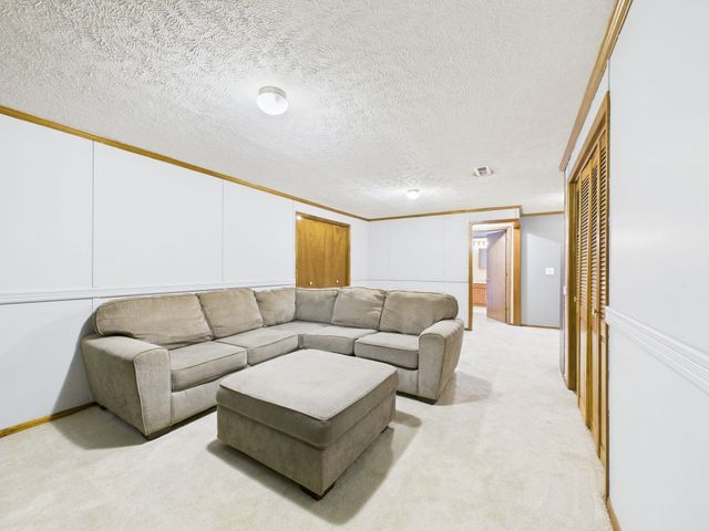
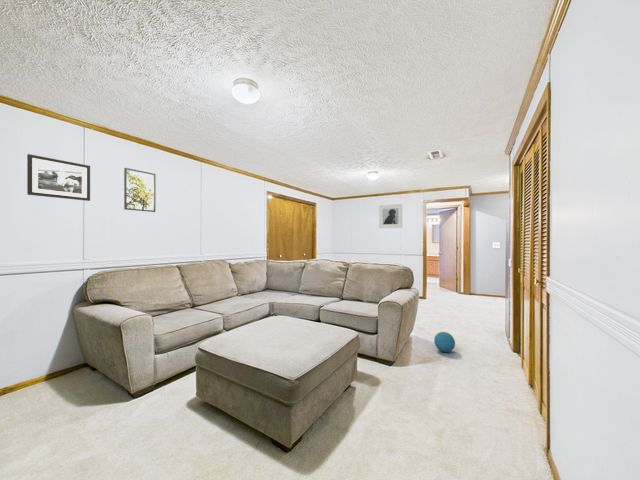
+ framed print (140, 190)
+ ball (444, 341)
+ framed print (390, 216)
+ picture frame (61, 179)
